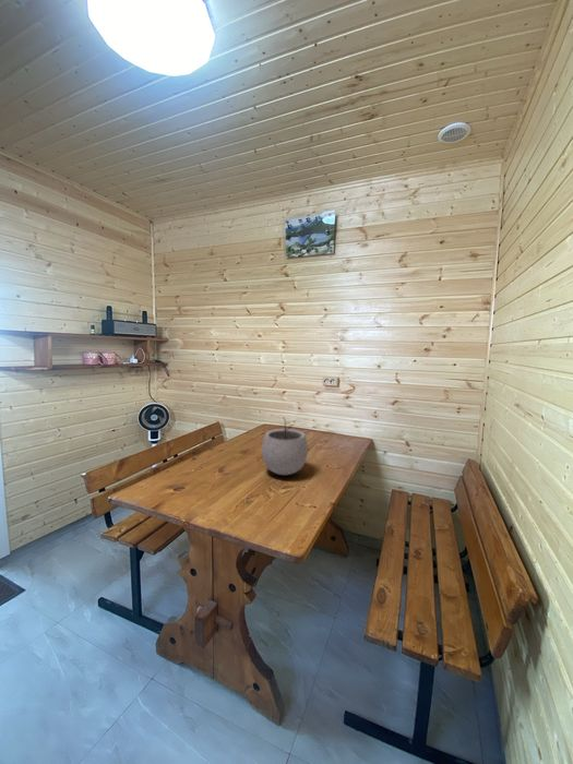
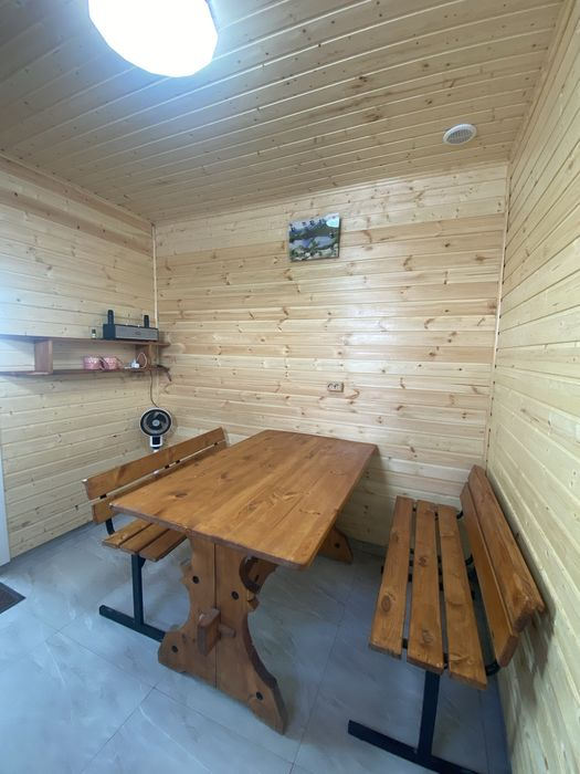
- plant pot (285, 444)
